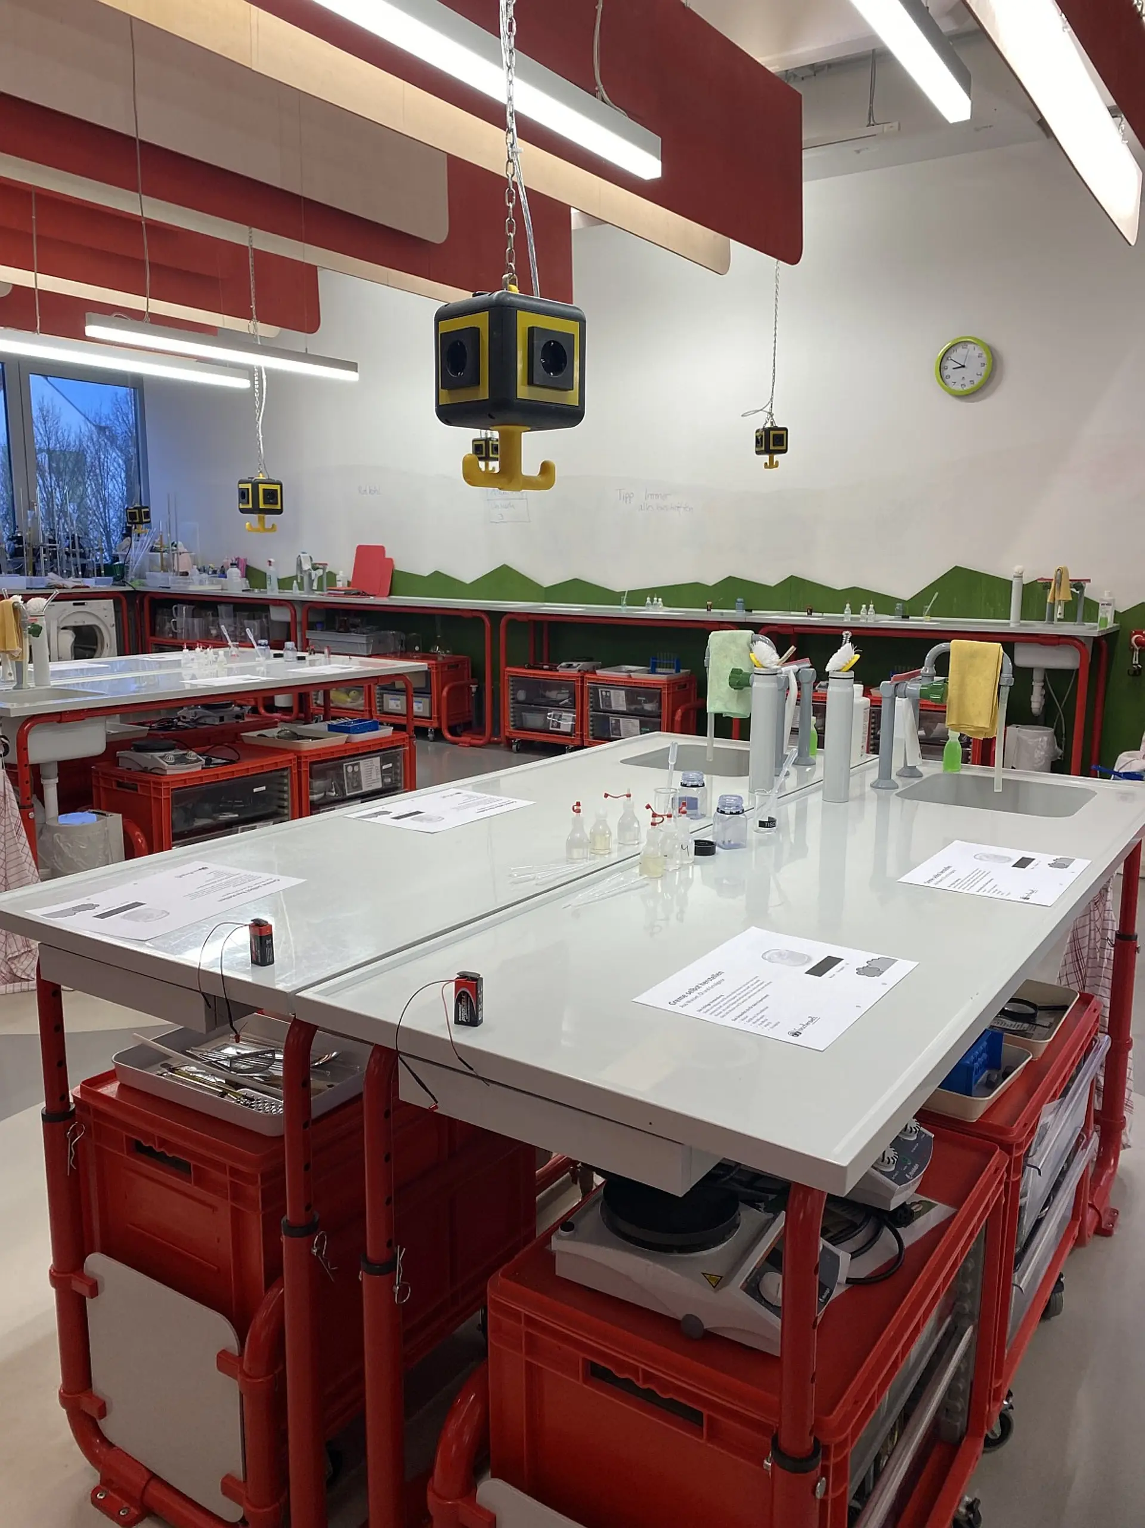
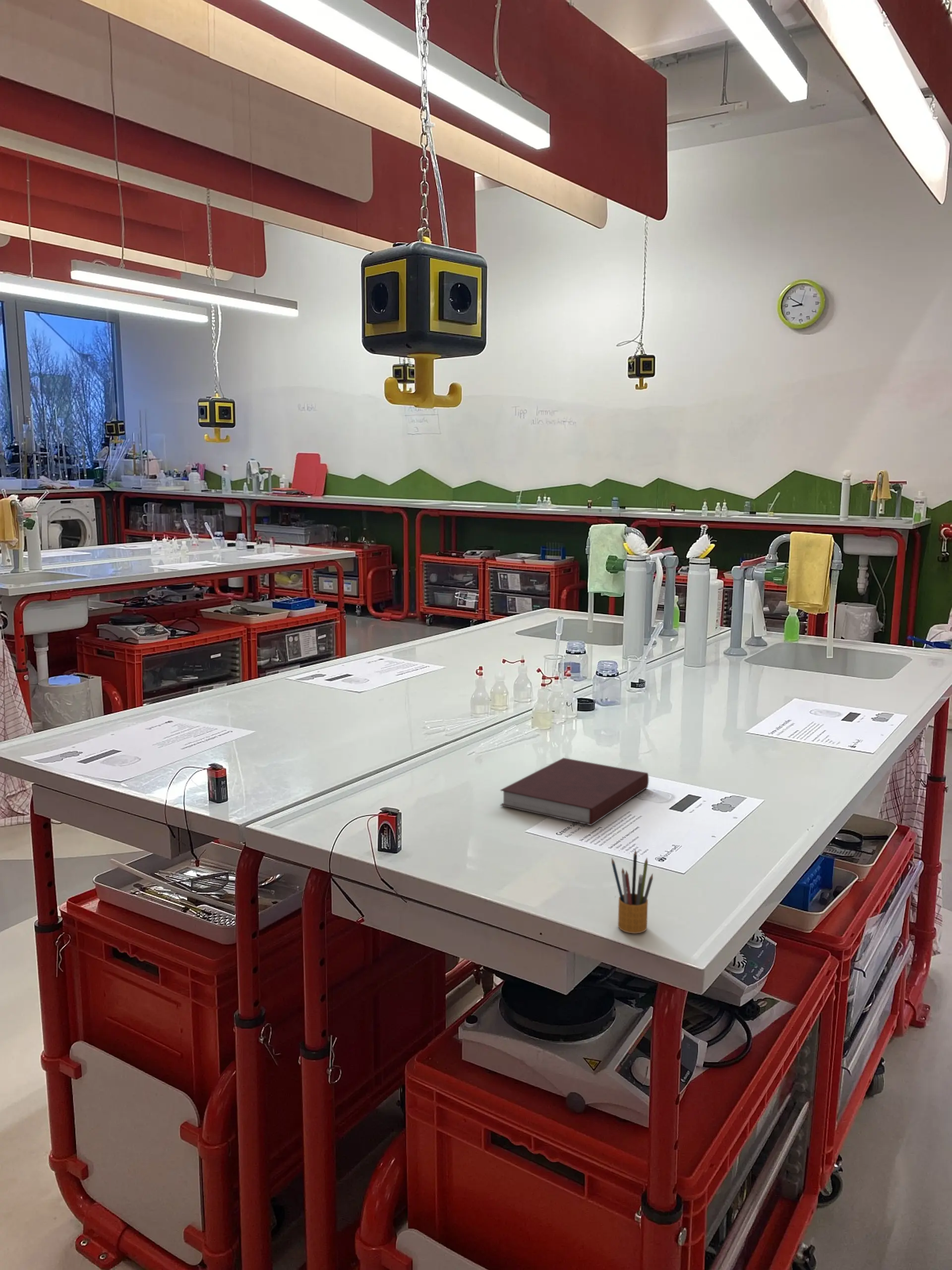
+ notebook (576, 789)
+ pencil box (632, 891)
